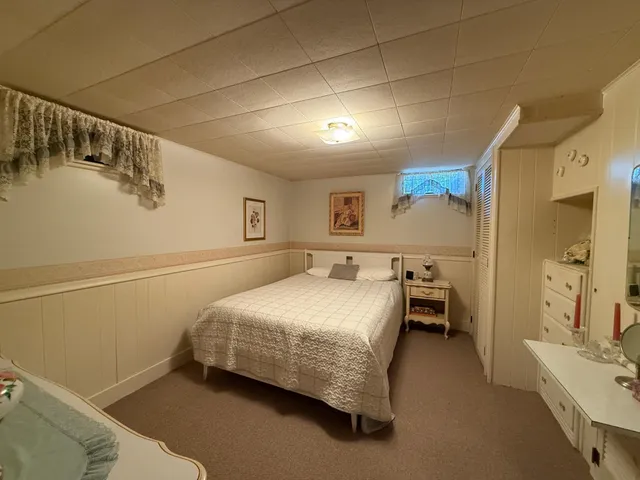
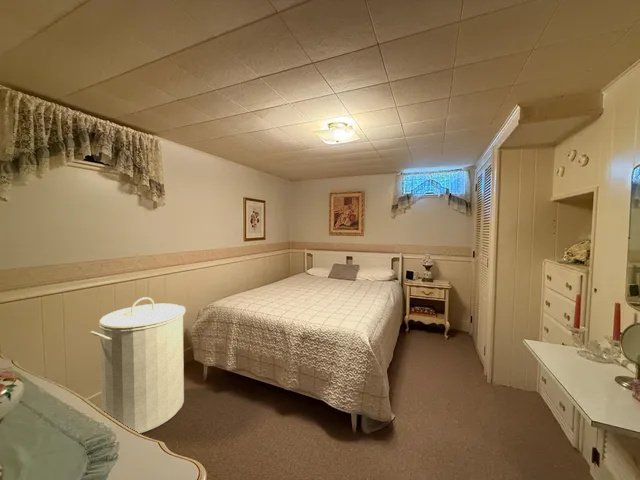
+ laundry hamper (145, 354)
